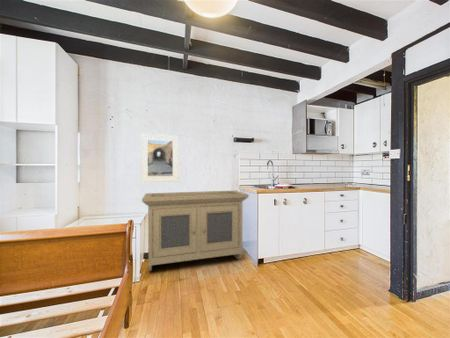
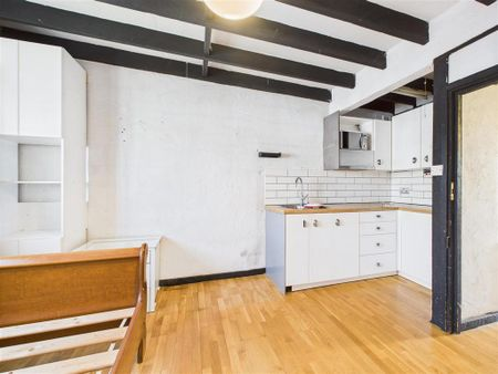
- storage cabinet (196, 228)
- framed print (160, 158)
